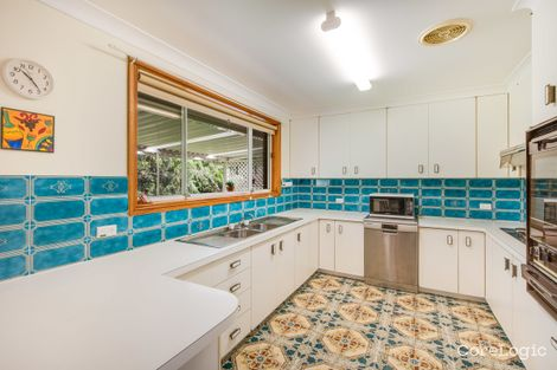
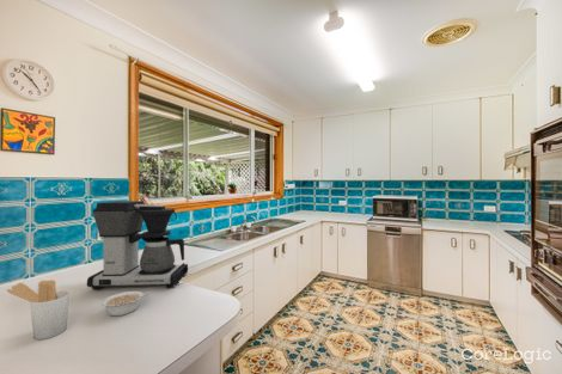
+ coffee maker (143, 240)
+ utensil holder (39, 307)
+ legume (124, 302)
